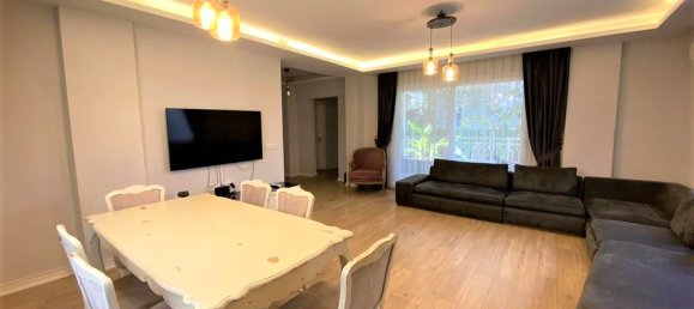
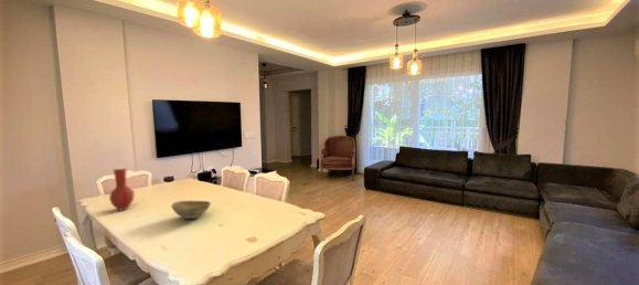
+ vase (121, 188)
+ bowl (192, 210)
